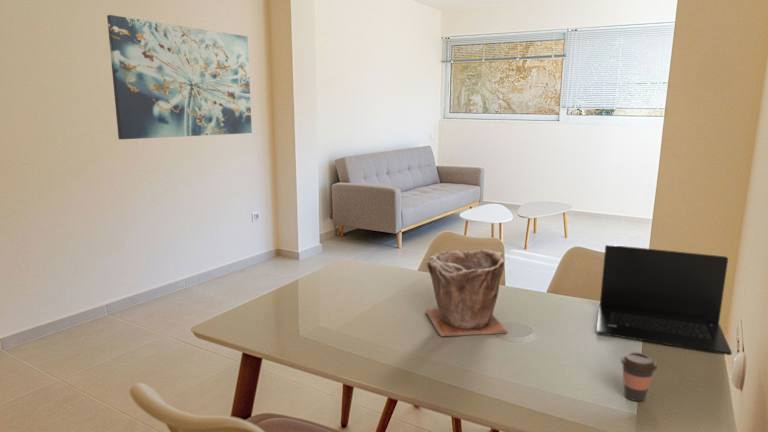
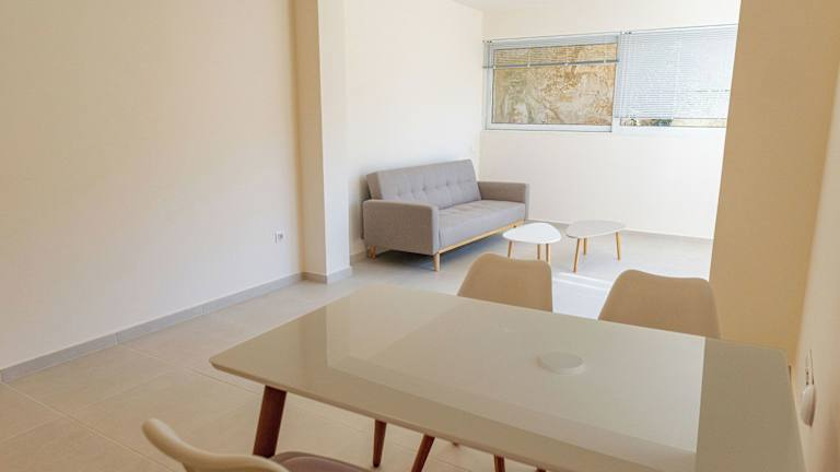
- coffee cup (636, 377)
- wall art (189, 82)
- laptop (662, 295)
- plant pot (465, 288)
